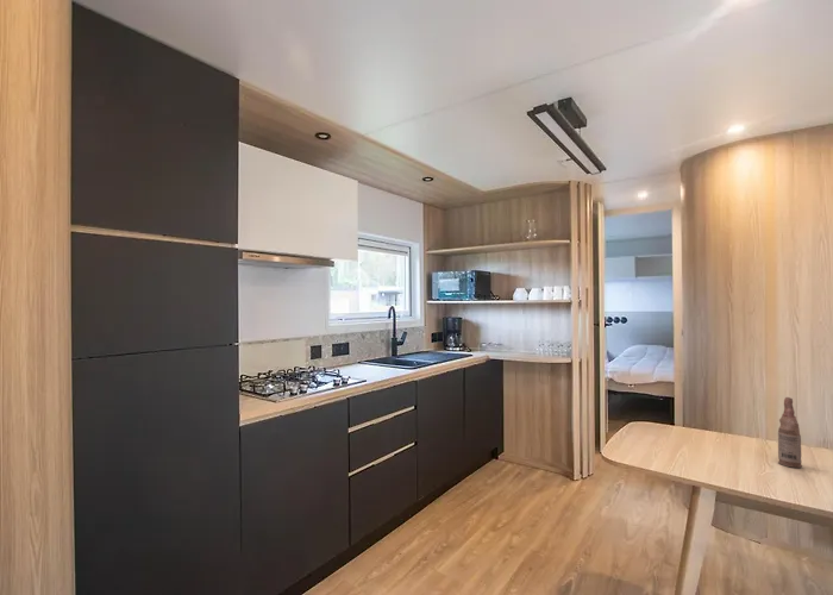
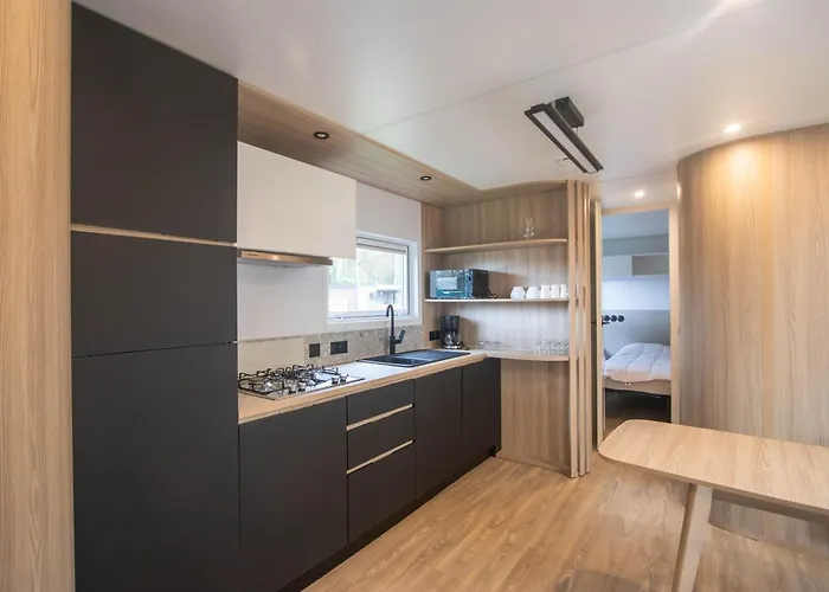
- bottle (789, 430)
